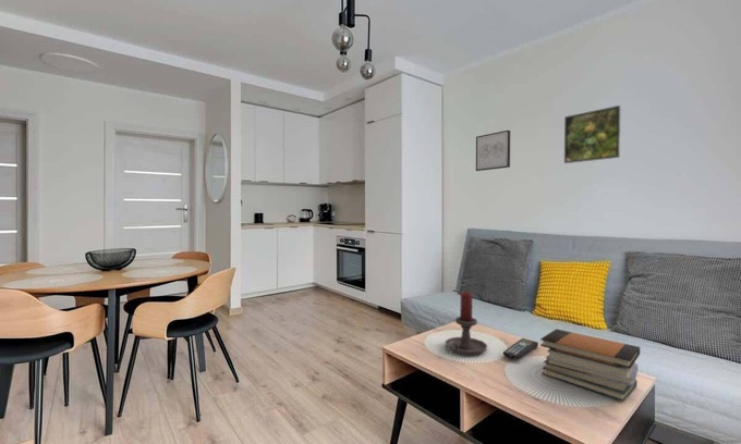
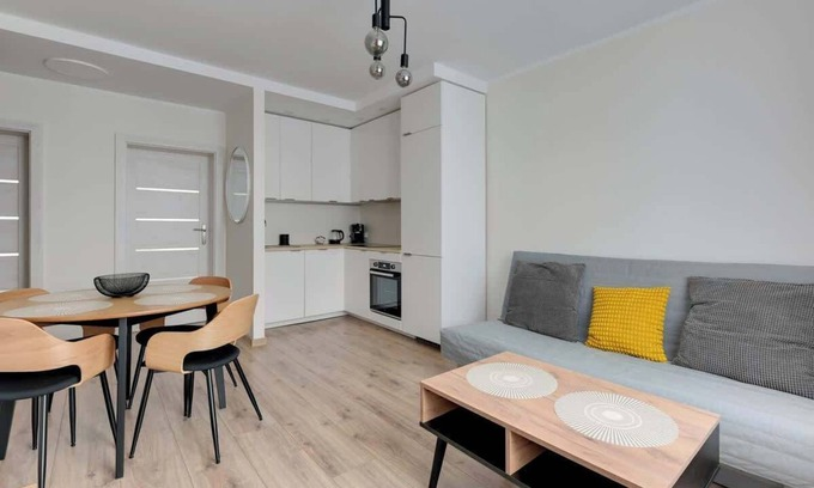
- book stack (588, 361)
- remote control (521, 348)
- wall art (491, 151)
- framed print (591, 136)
- candle holder (462, 321)
